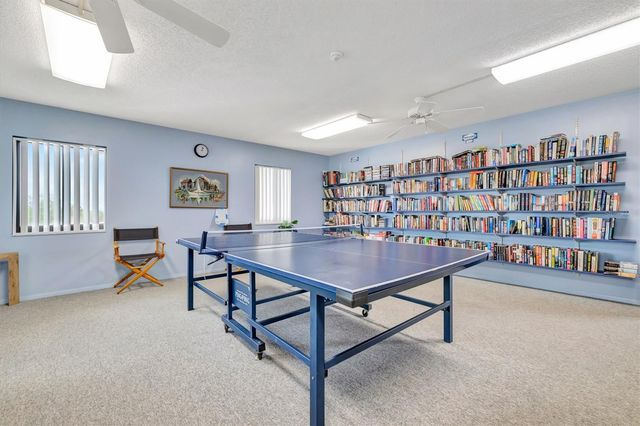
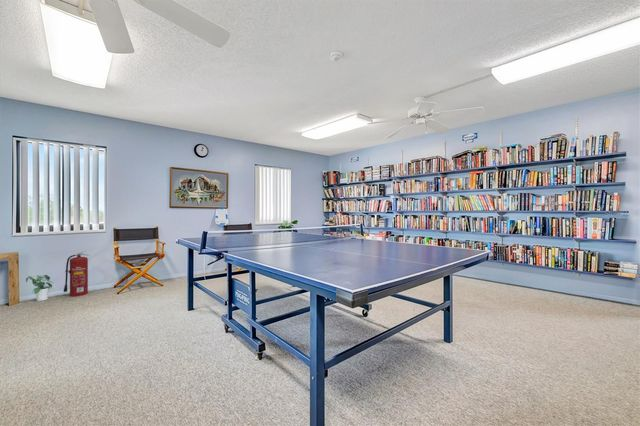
+ fire extinguisher (76, 273)
+ potted plant (40, 287)
